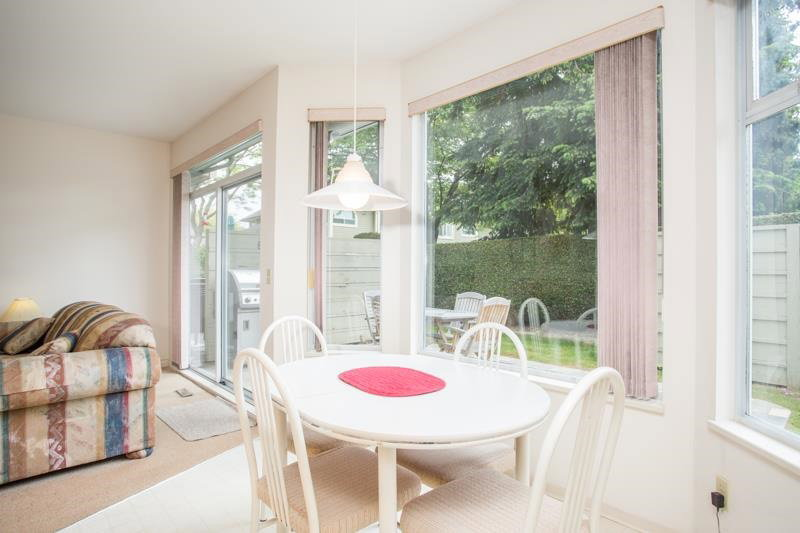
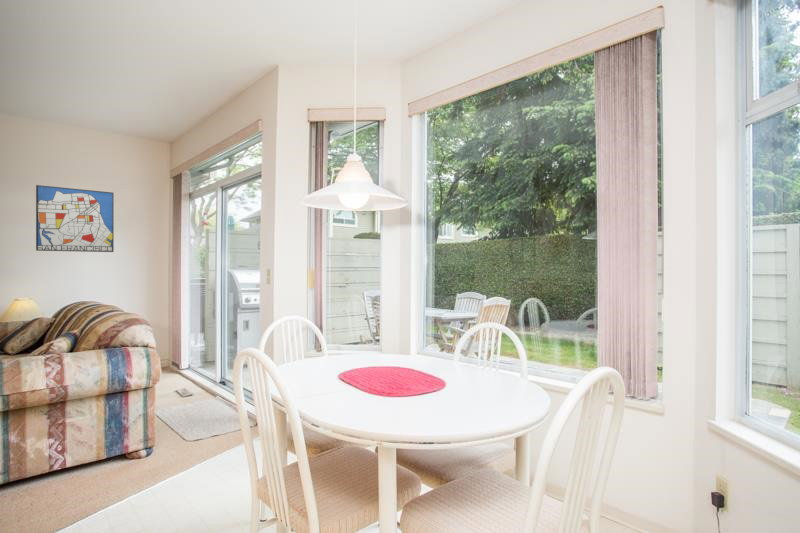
+ wall art (76, 220)
